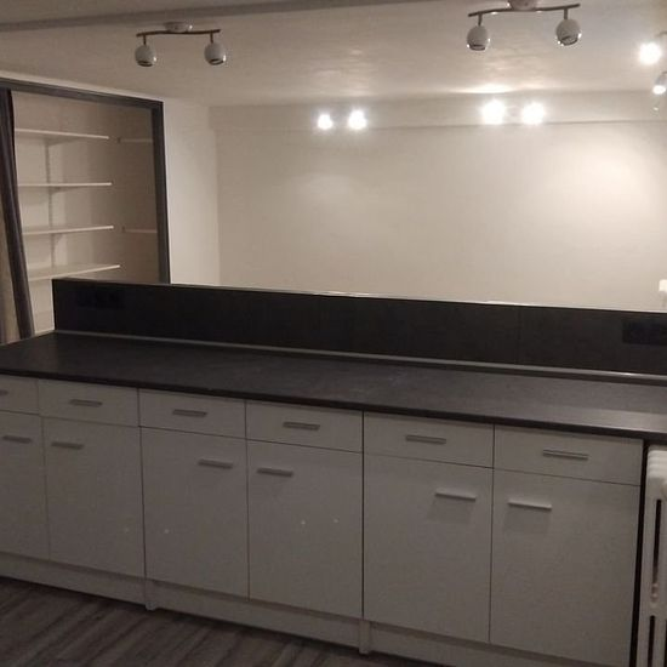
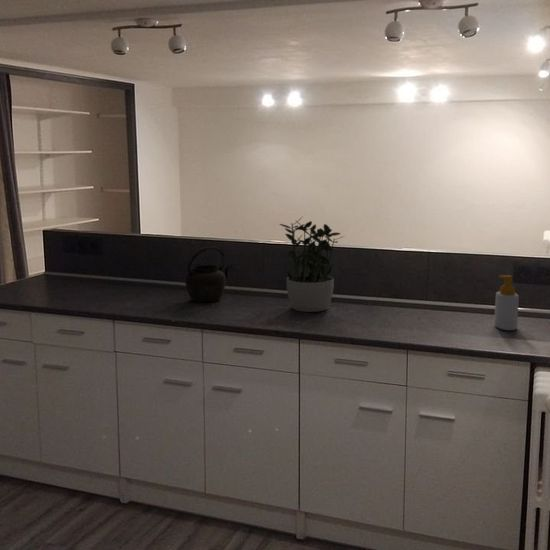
+ kettle (210, 272)
+ potted plant (312, 261)
+ soap bottle (506, 301)
